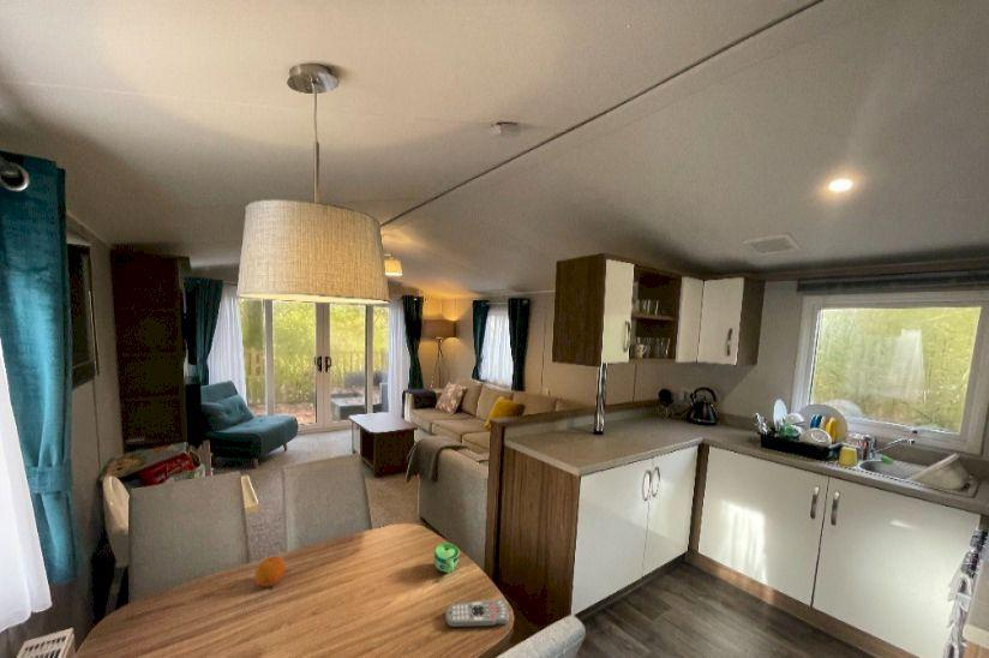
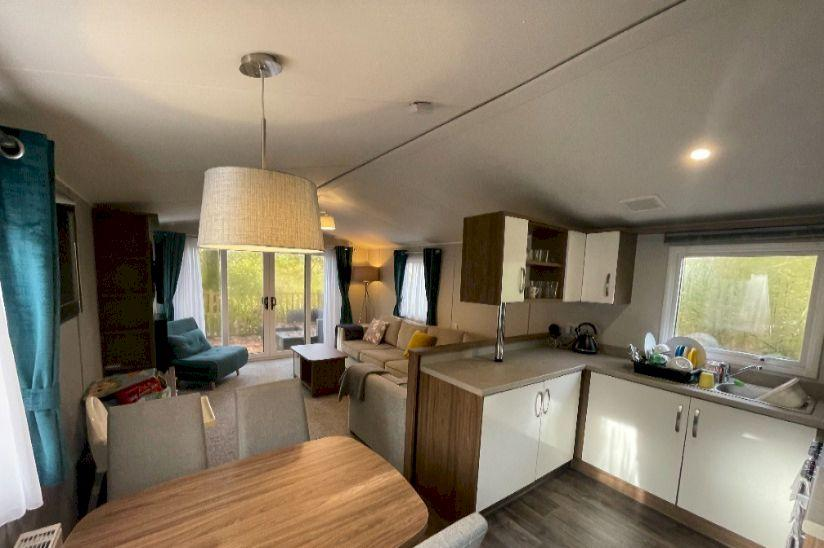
- cup (448, 561)
- remote control (476, 614)
- fruit (270, 570)
